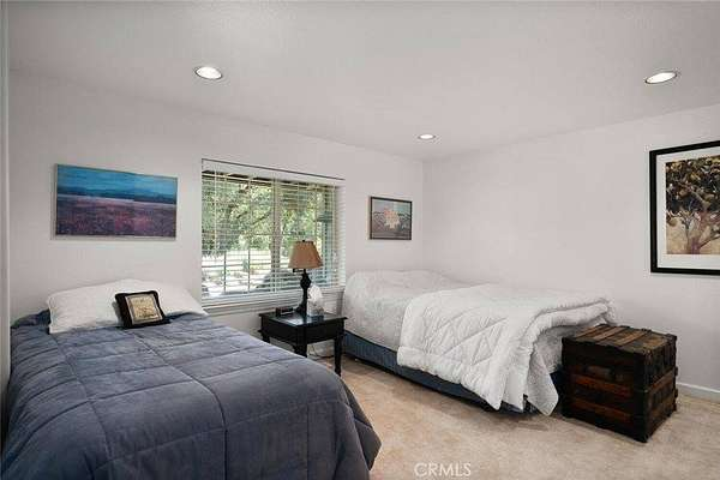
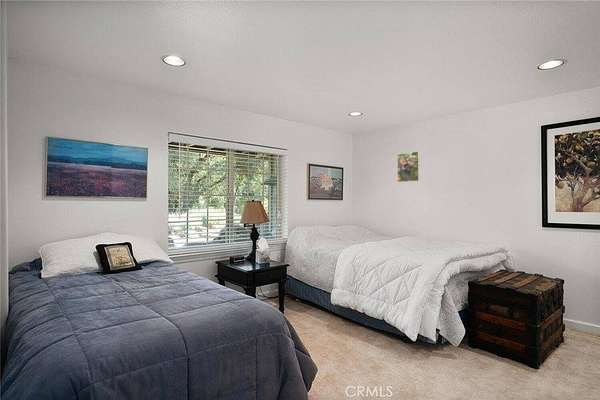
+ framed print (408, 167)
